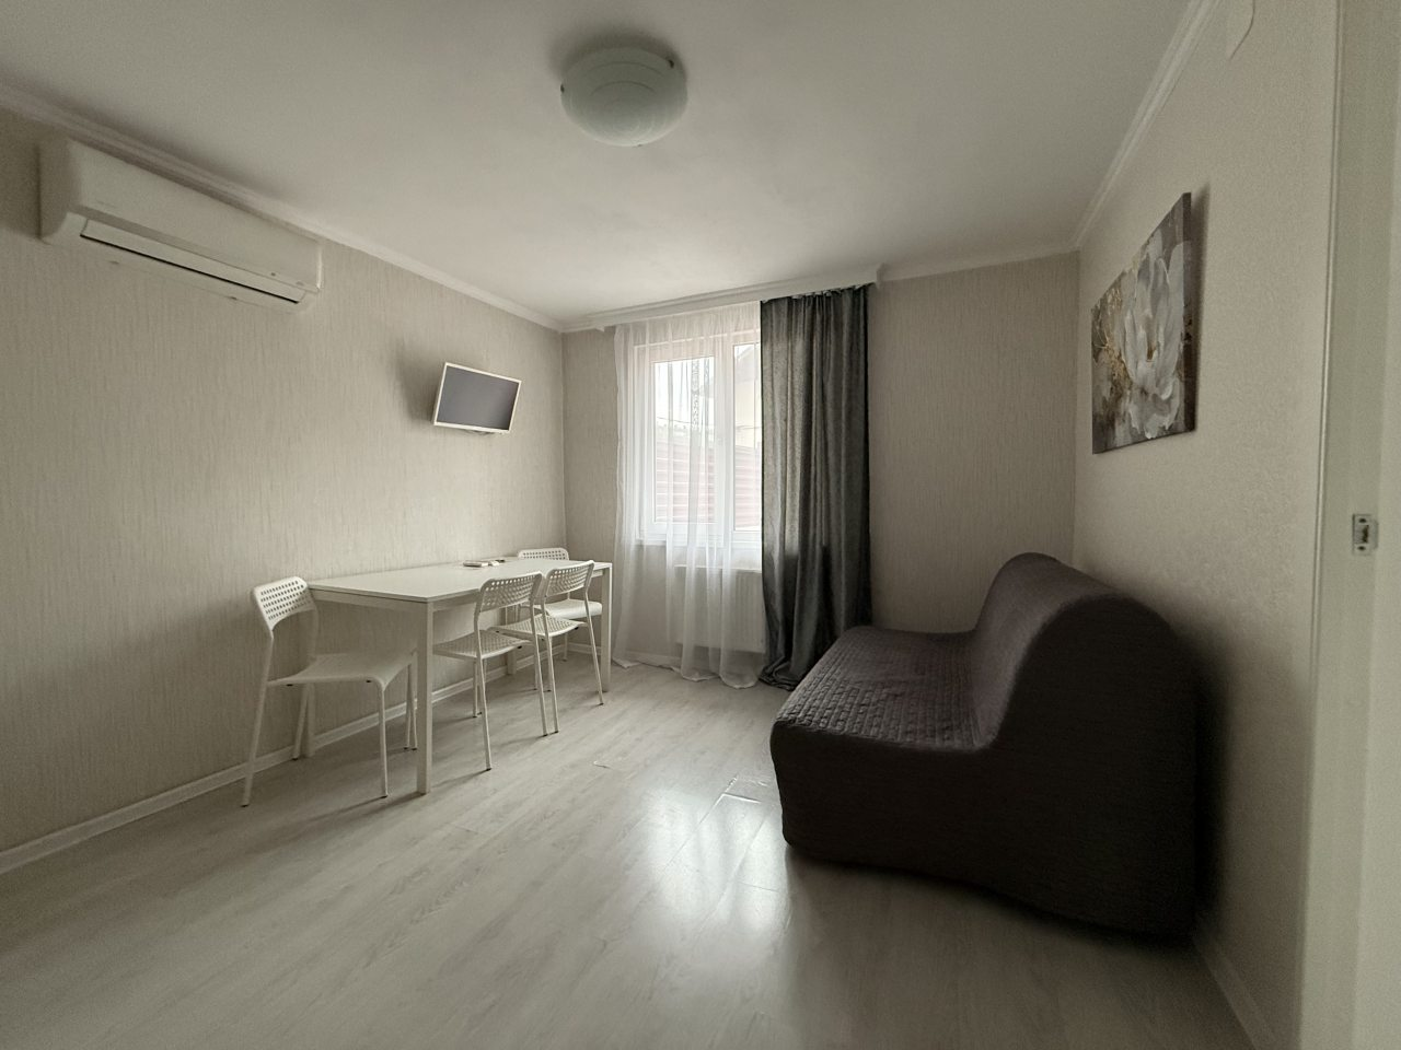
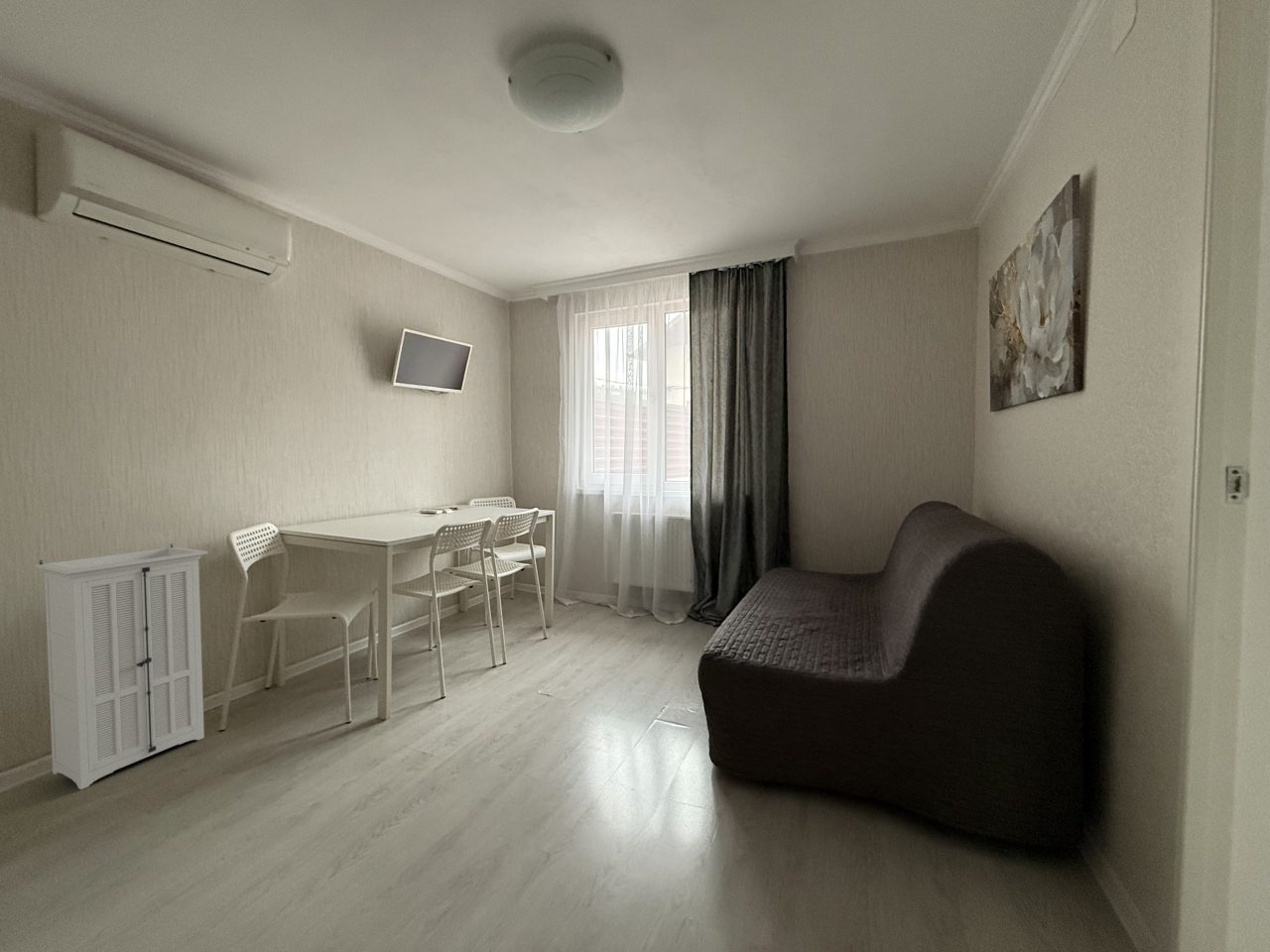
+ storage cabinet (130, 654)
